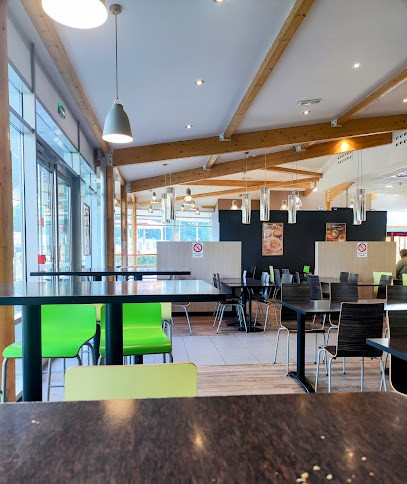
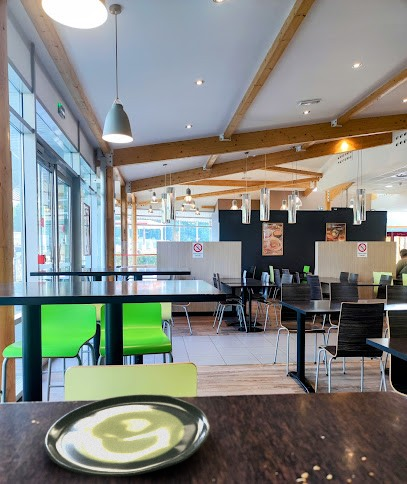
+ plate (130, 432)
